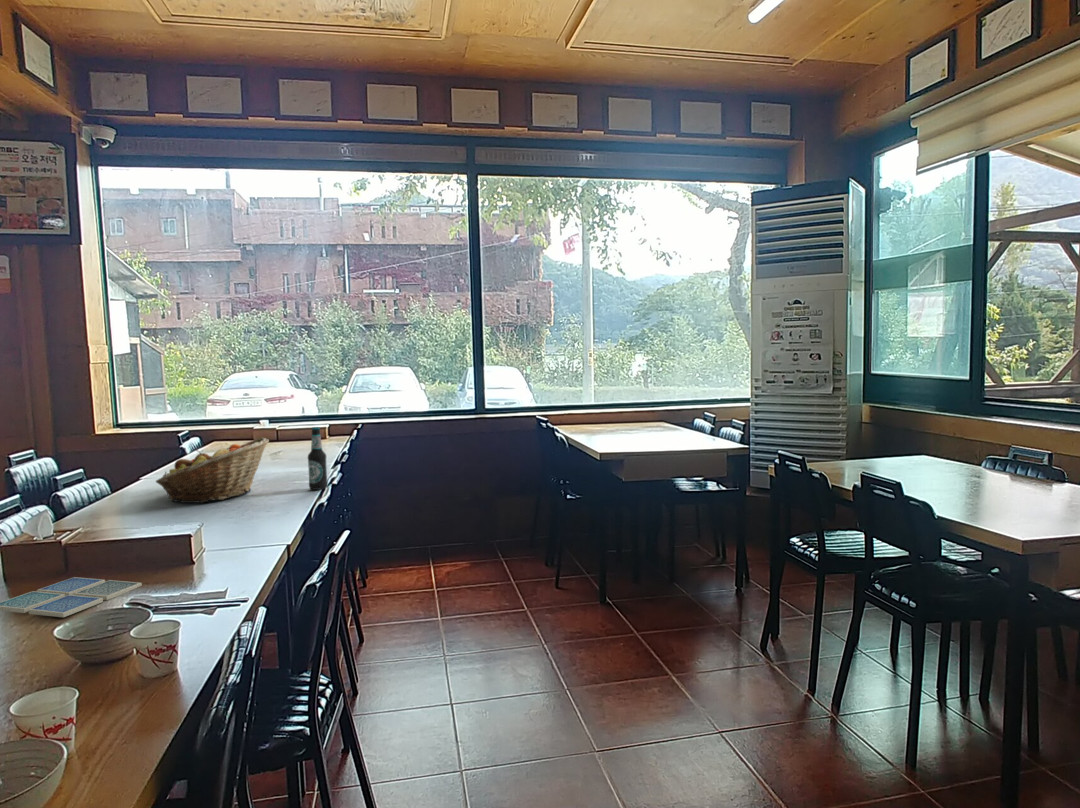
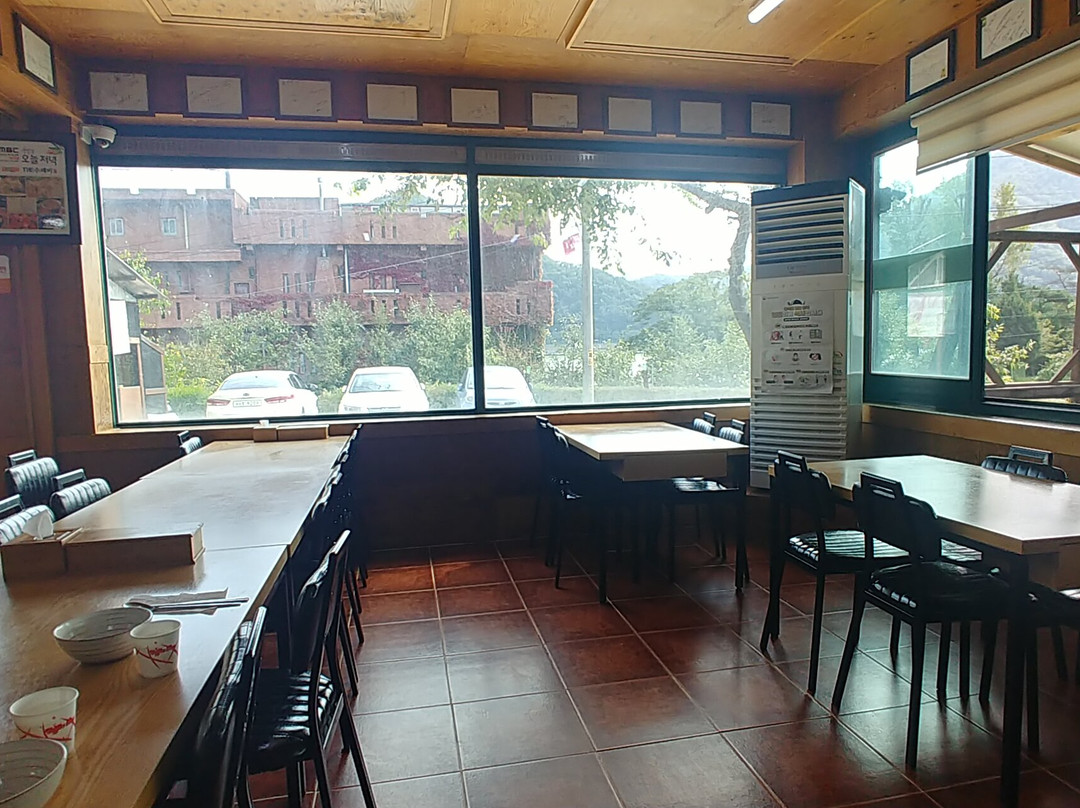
- fruit basket (216, 468)
- bottle (317, 458)
- drink coaster (69, 595)
